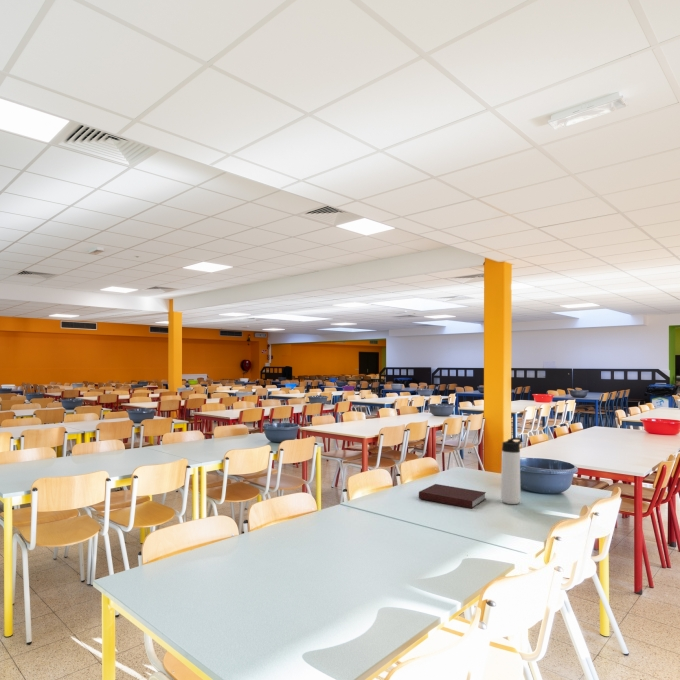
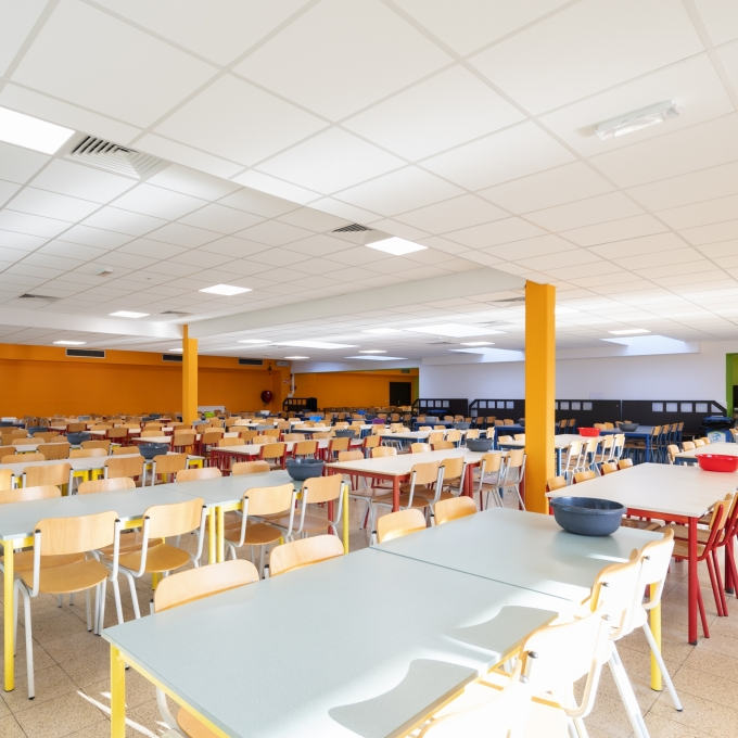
- notebook (452, 495)
- thermos bottle (512, 470)
